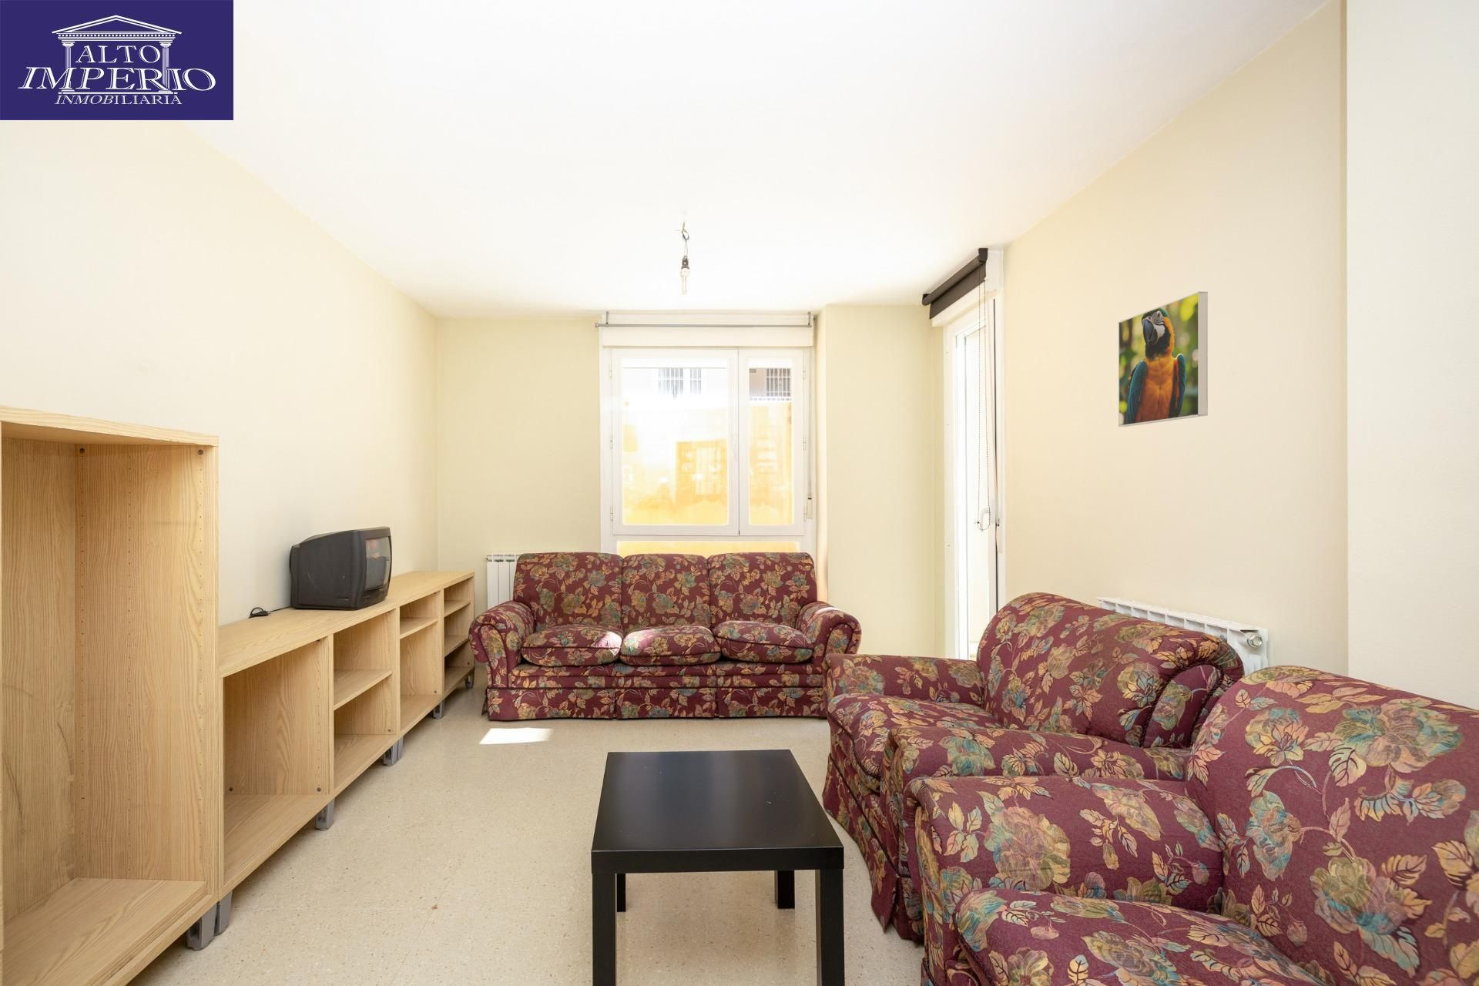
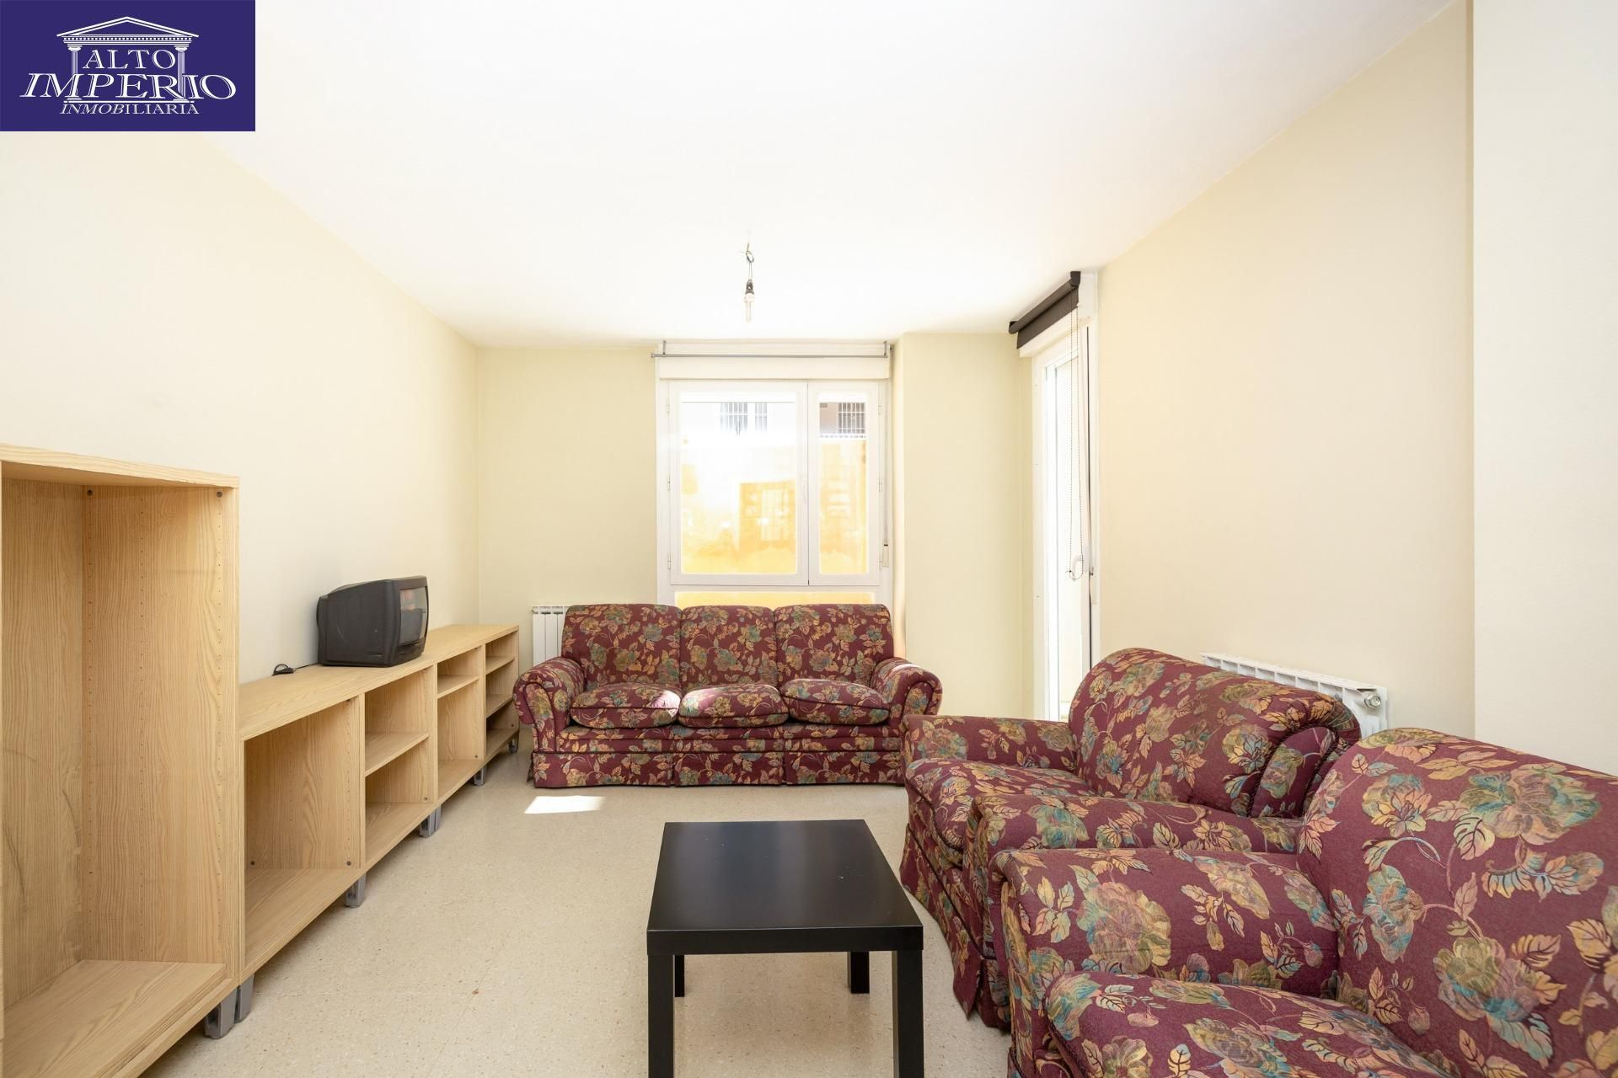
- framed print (1159, 364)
